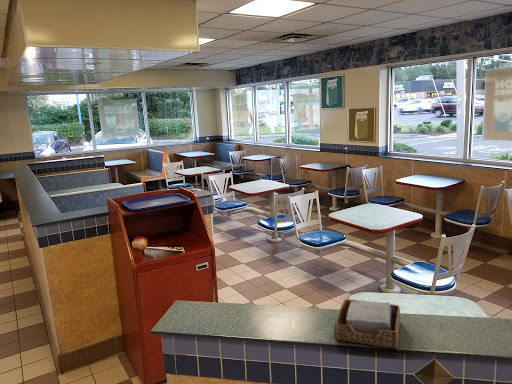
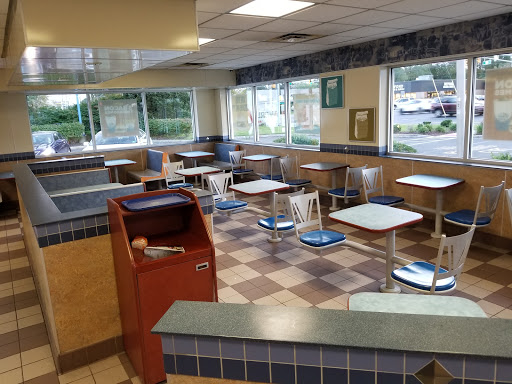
- napkin holder (368, 319)
